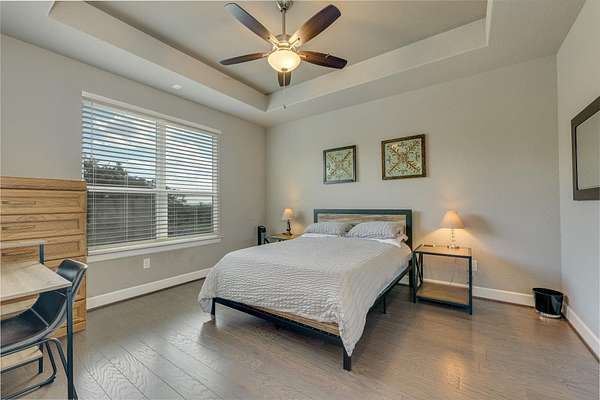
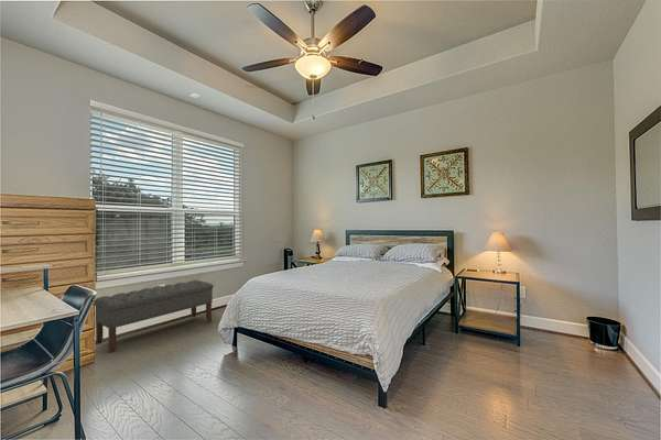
+ bench (159, 310)
